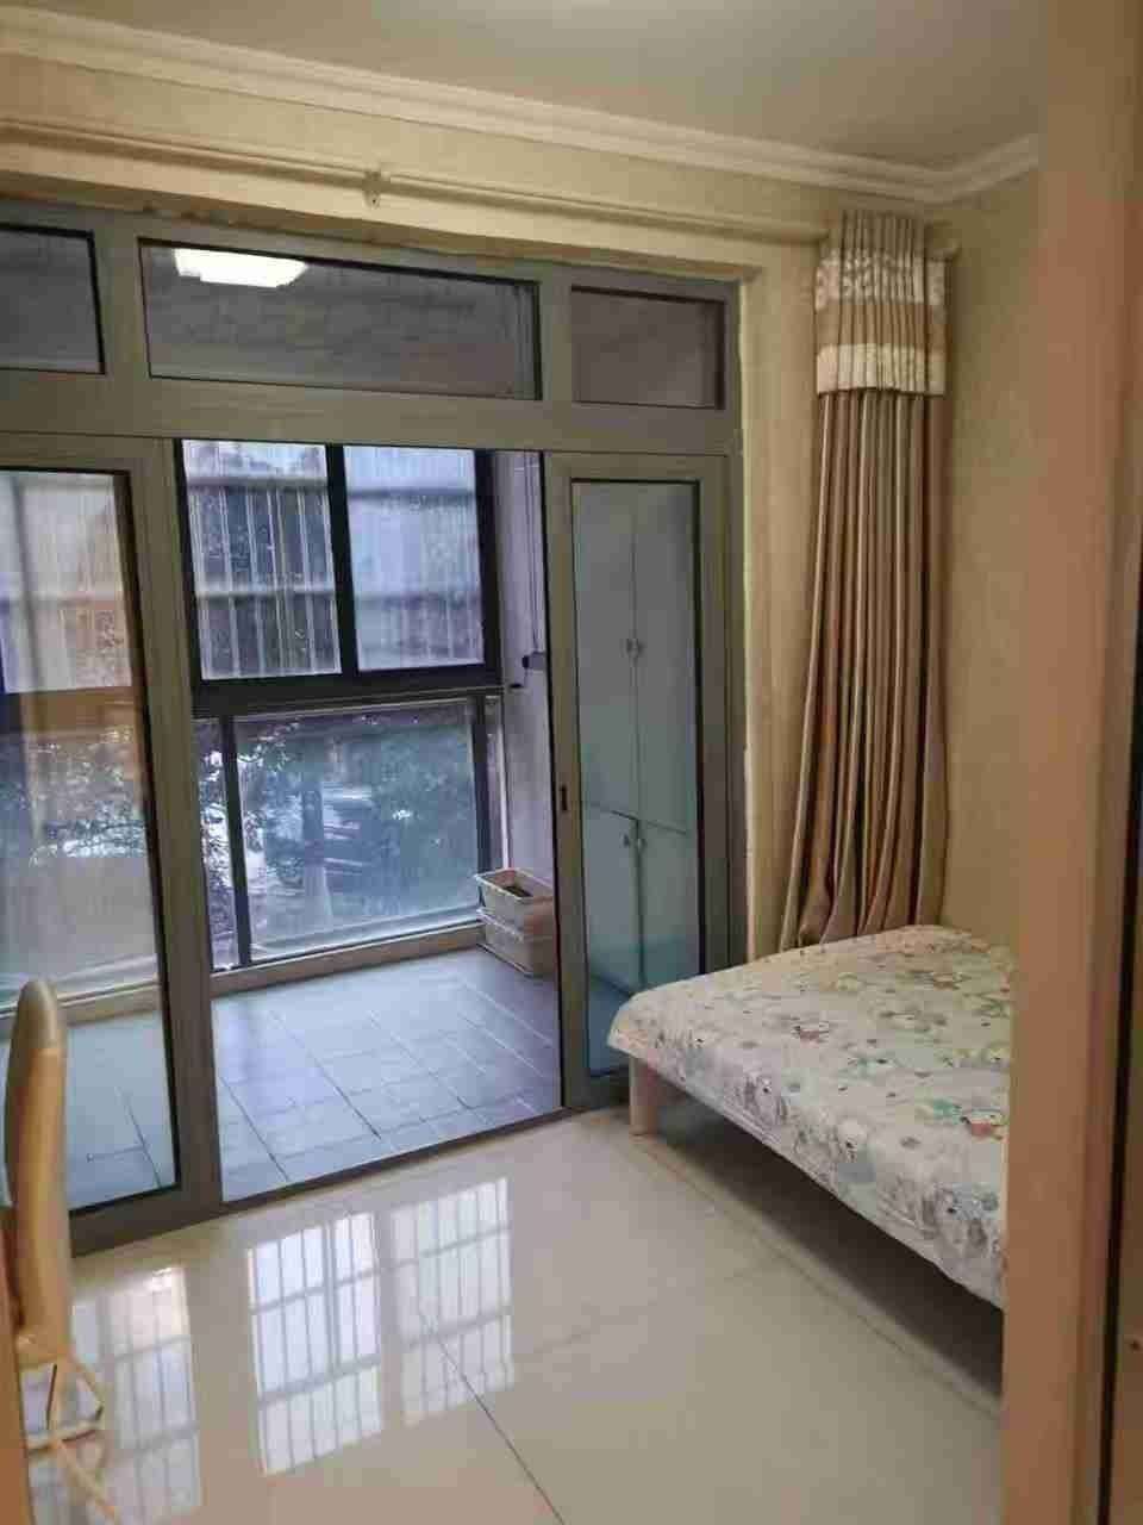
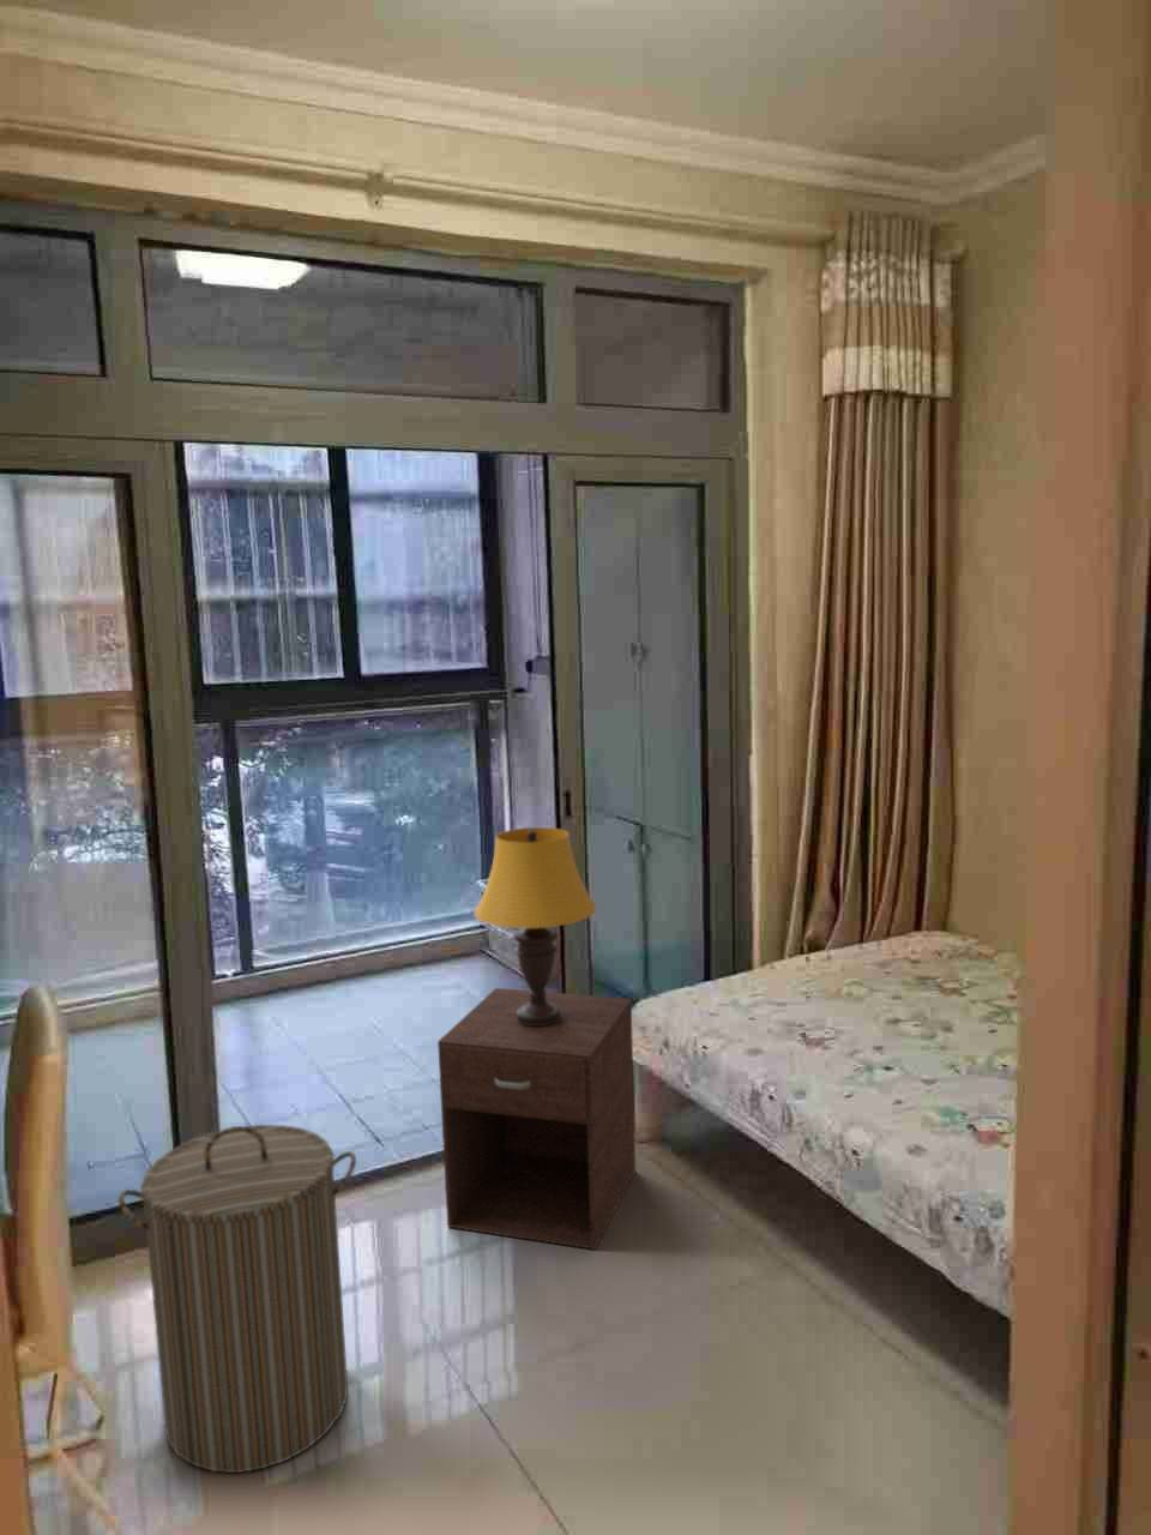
+ laundry hamper (247, 1269)
+ table lamp (534, 926)
+ nightstand (539, 1112)
